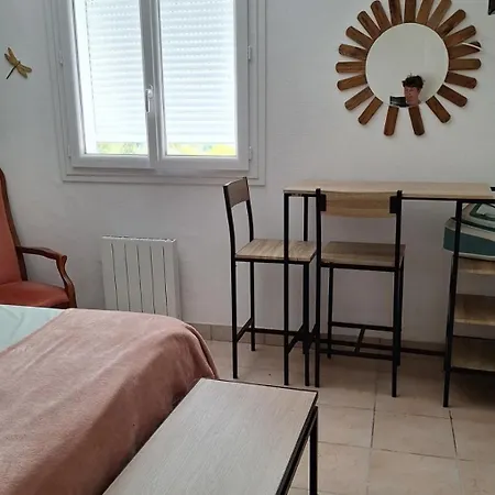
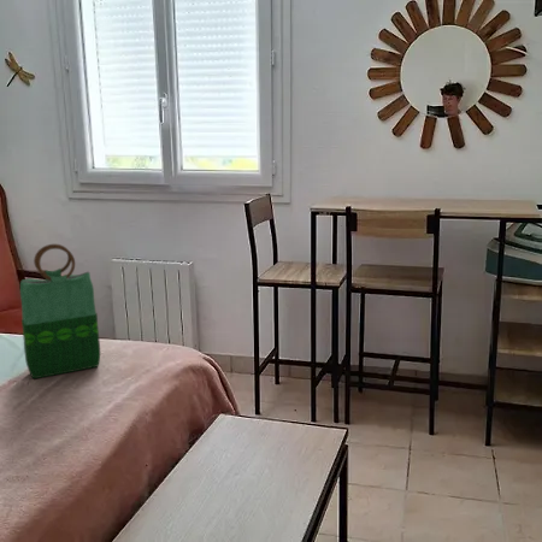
+ tote bag (58, 308)
